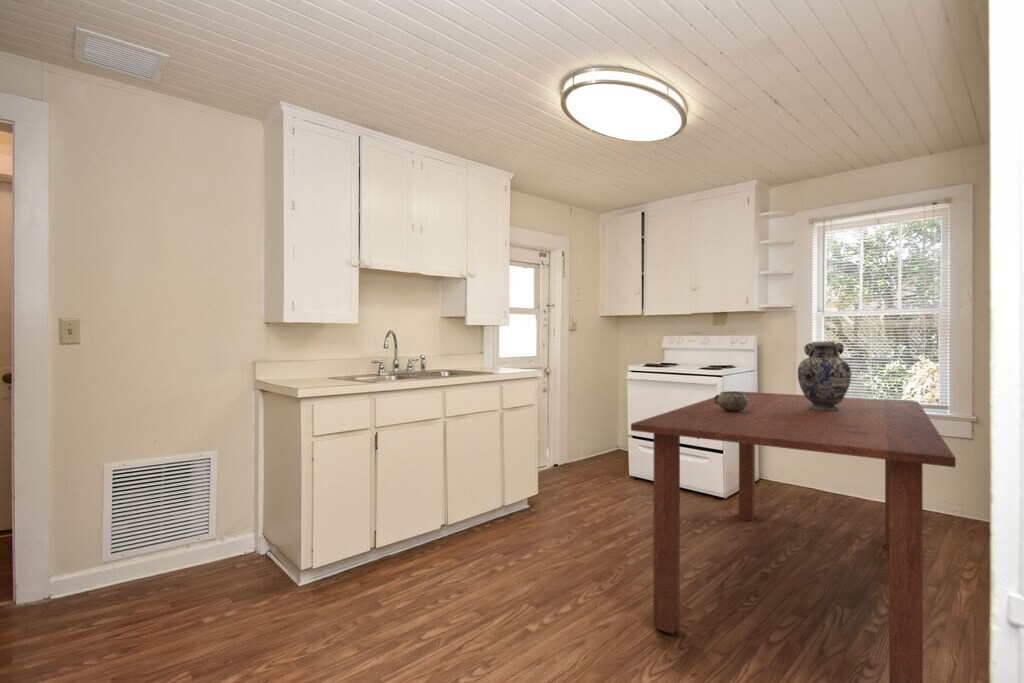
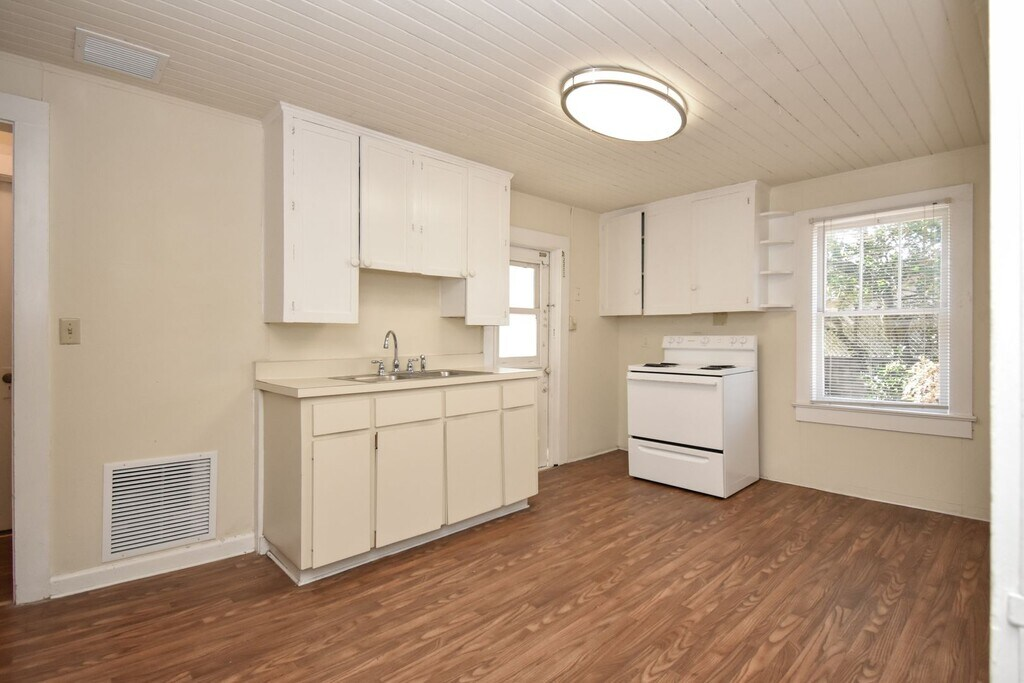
- decorative bowl (731, 401)
- vase (823, 375)
- dining table (754, 496)
